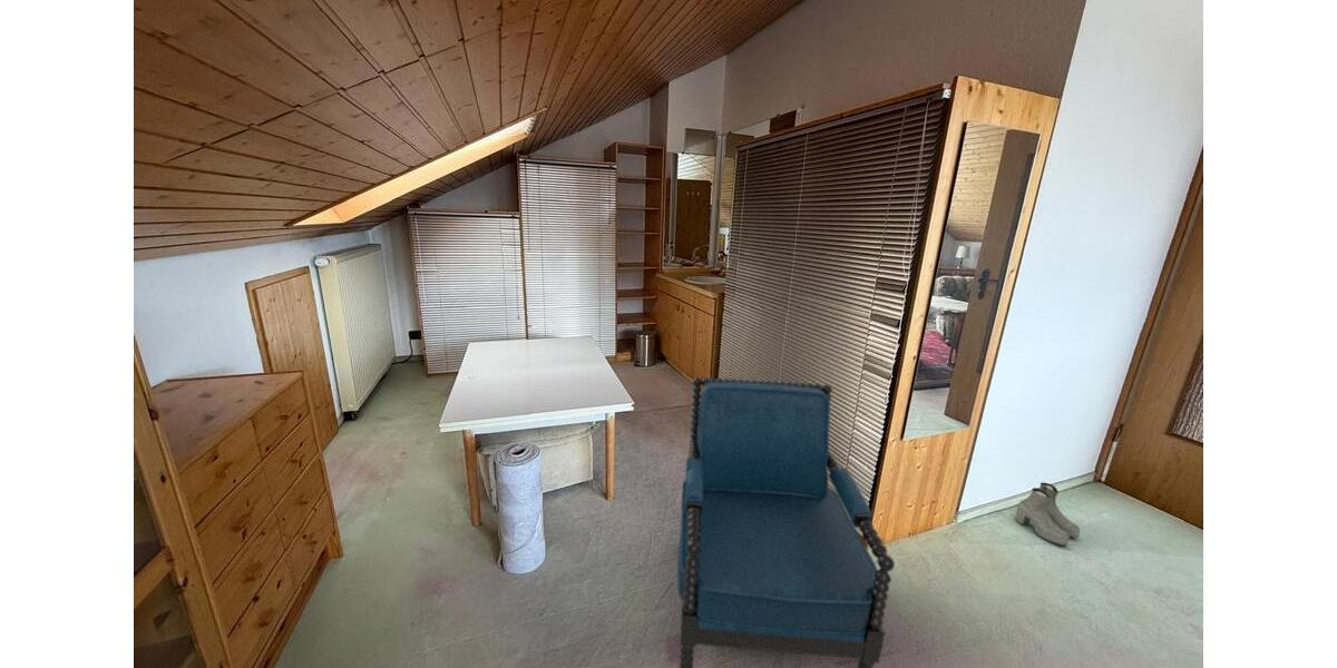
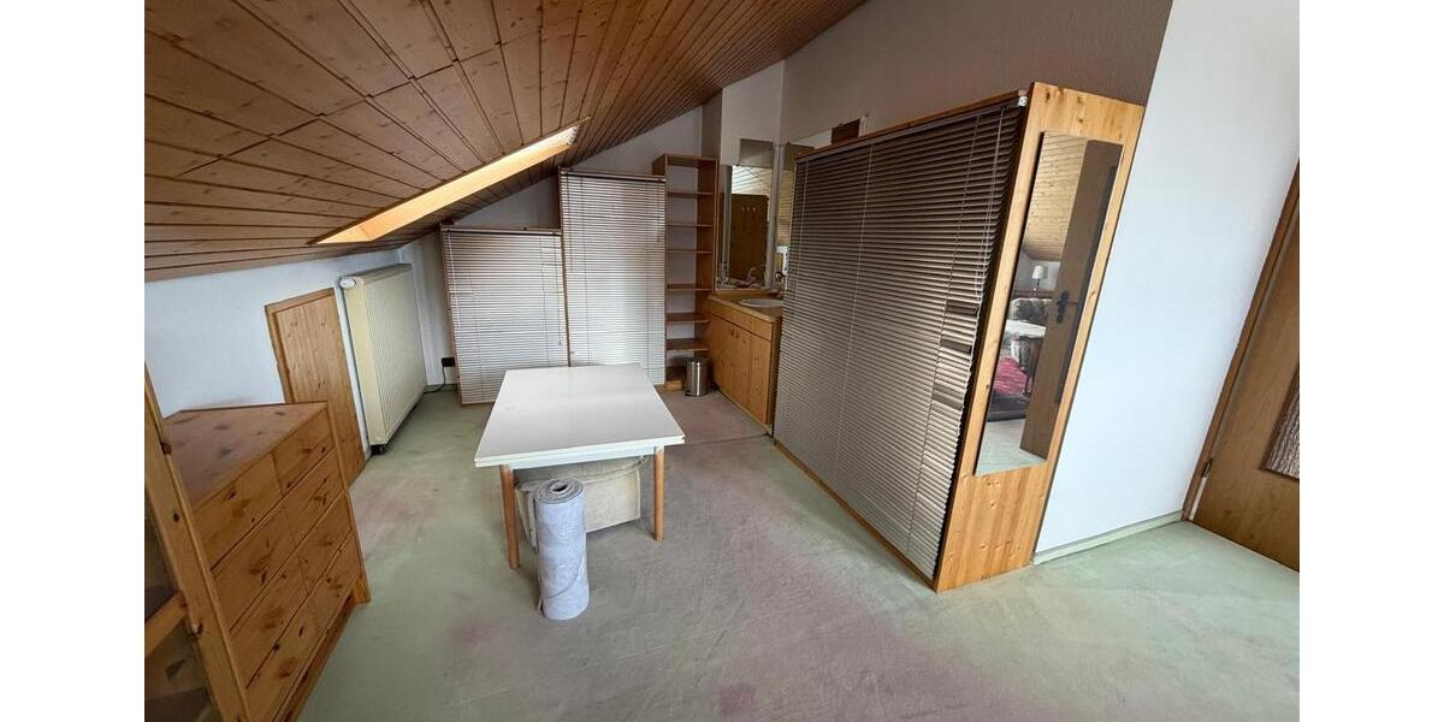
- chair (767, 513)
- boots (1050, 510)
